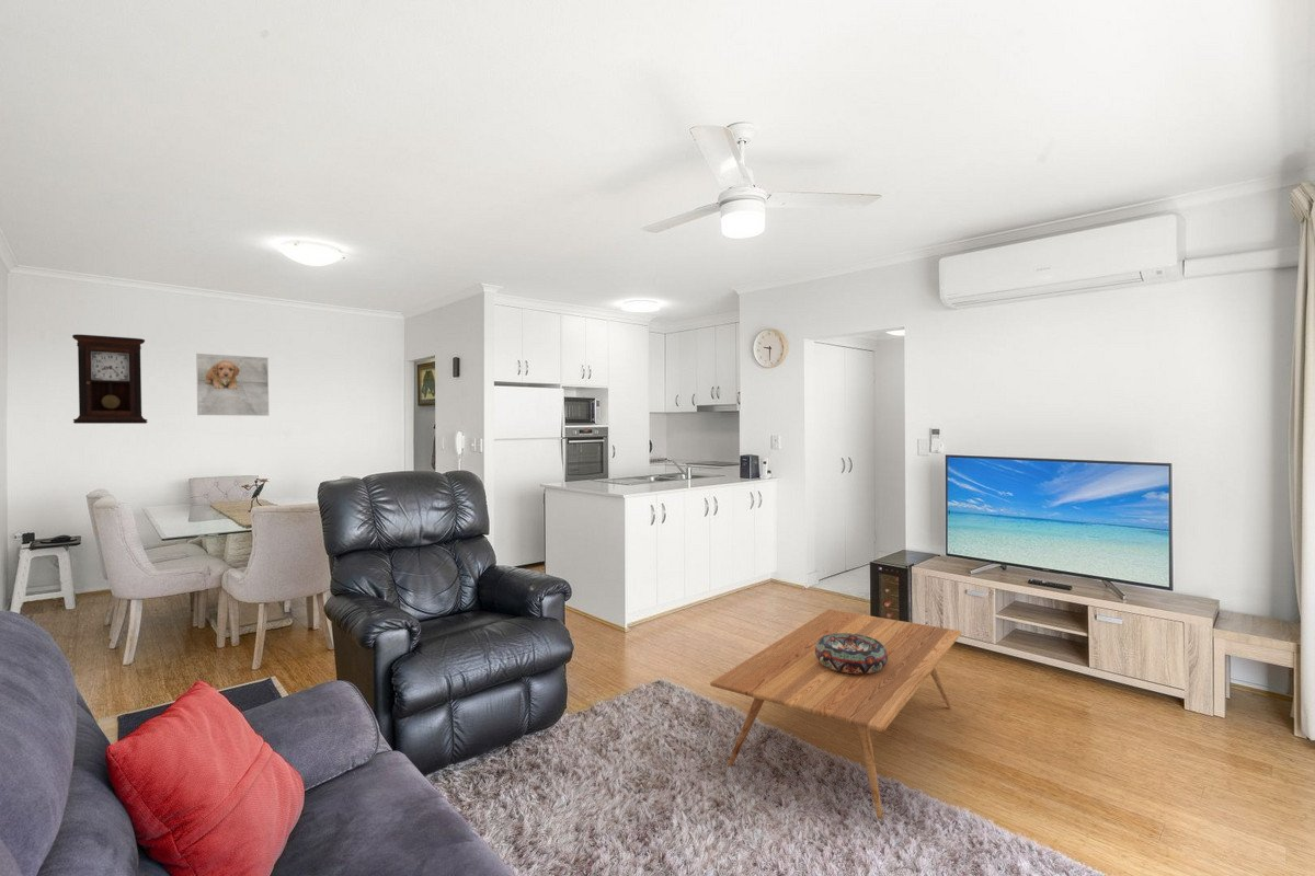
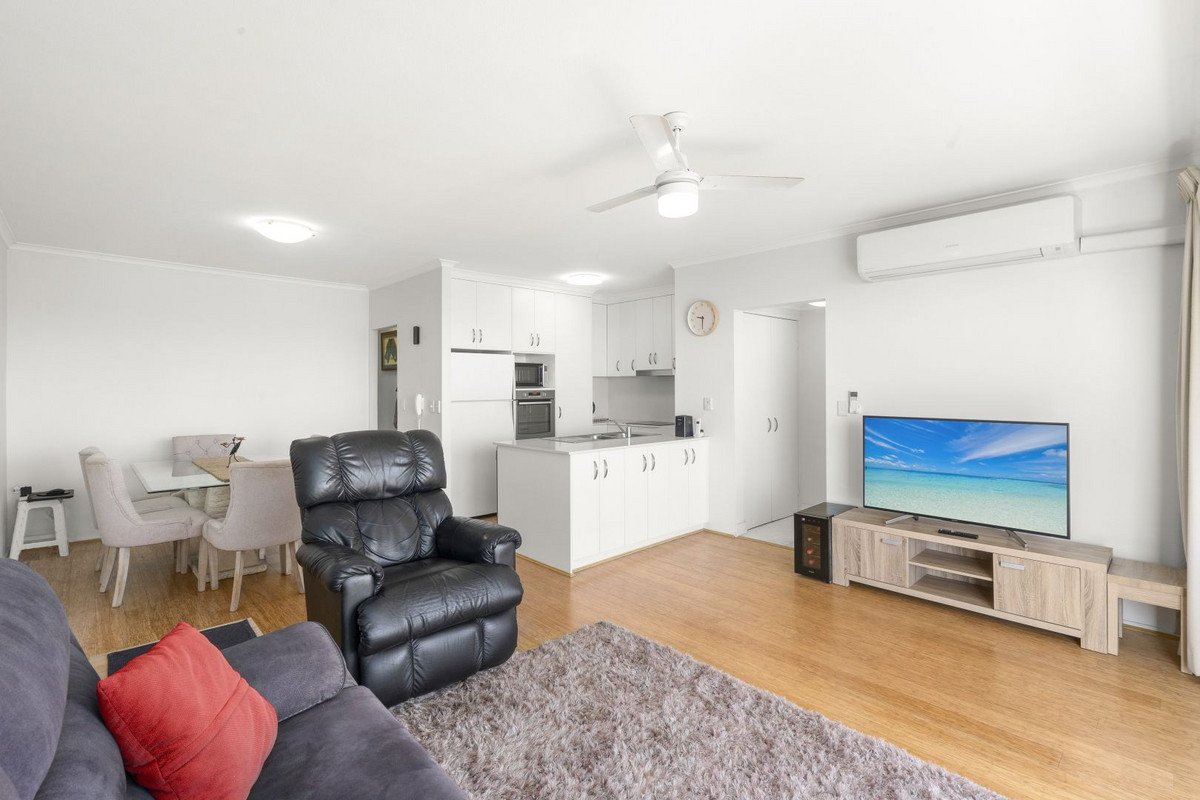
- coffee table (849, 693)
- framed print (233, 385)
- decorative bowl (850, 653)
- pendulum clock (110, 380)
